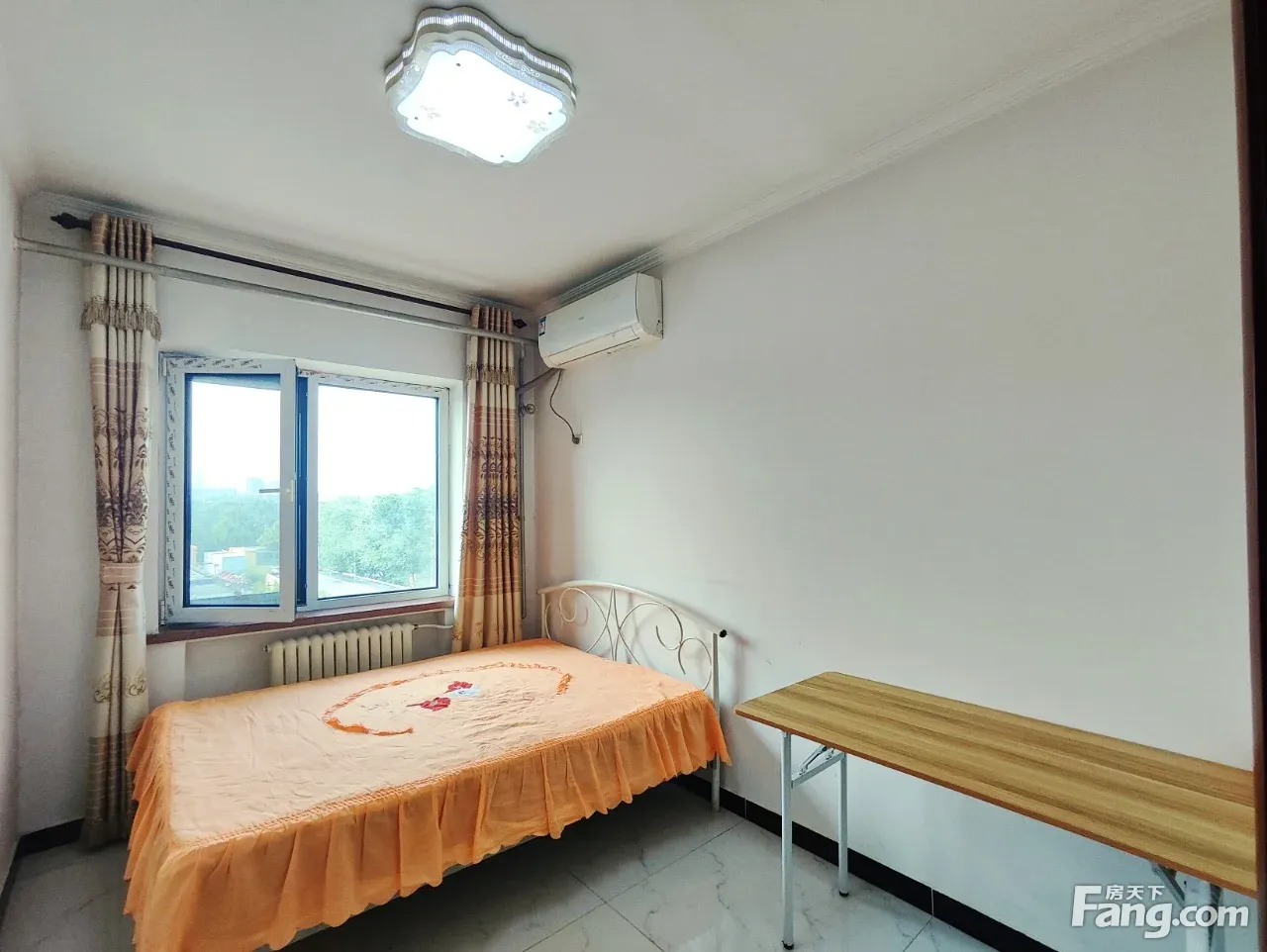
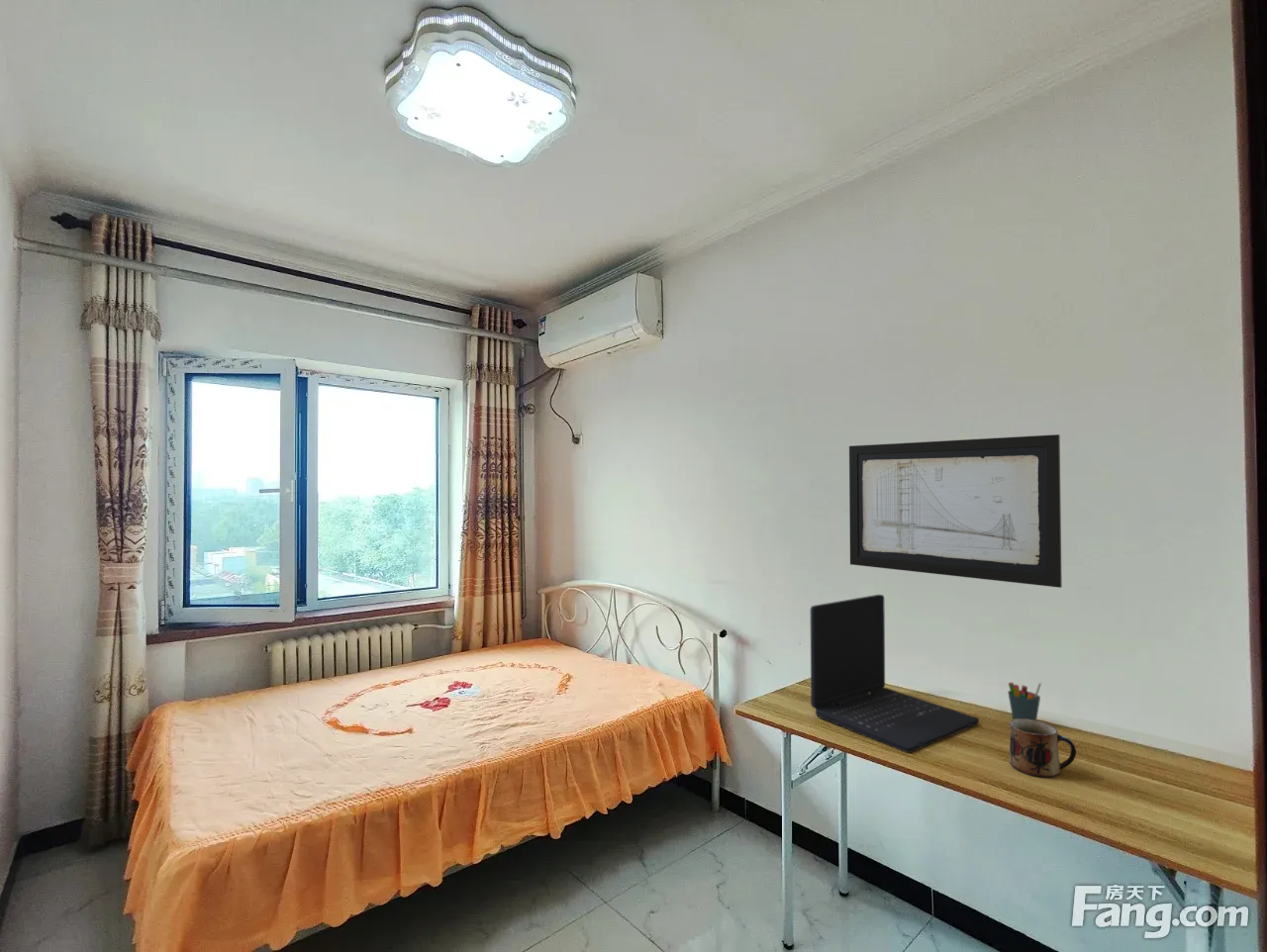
+ laptop (884, 663)
+ pen holder (1023, 701)
+ mug (1037, 747)
+ wall art (941, 508)
